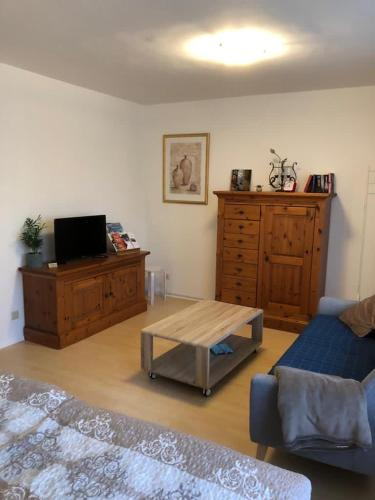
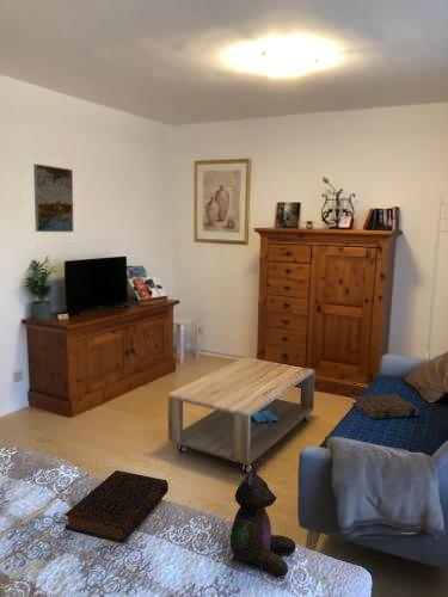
+ book (383, 406)
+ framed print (54, 199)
+ stuffed bear (263, 516)
+ book (119, 503)
